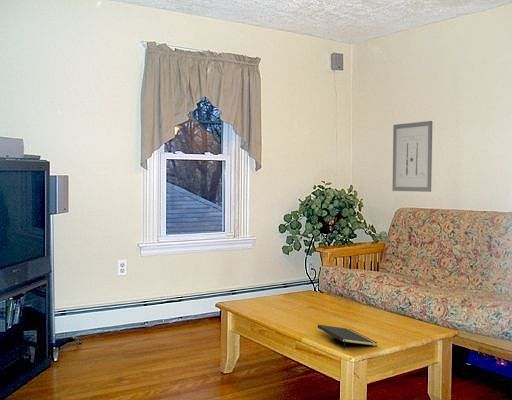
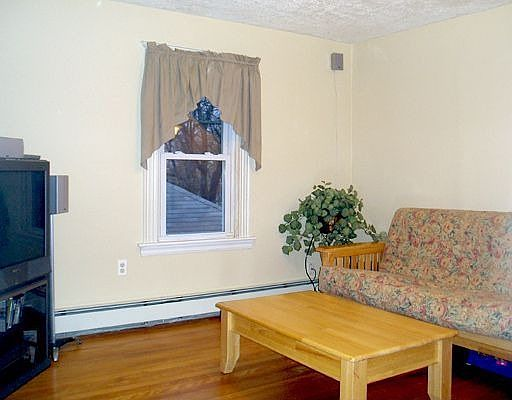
- notepad (346, 335)
- wall art (411, 157)
